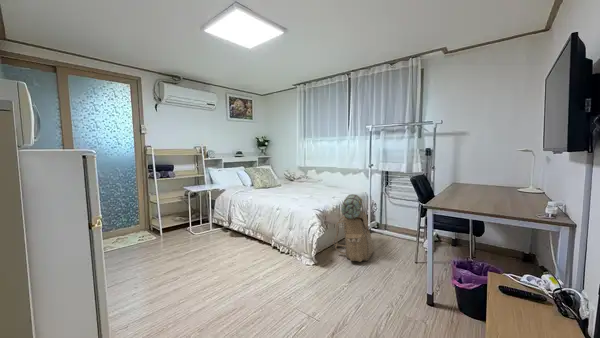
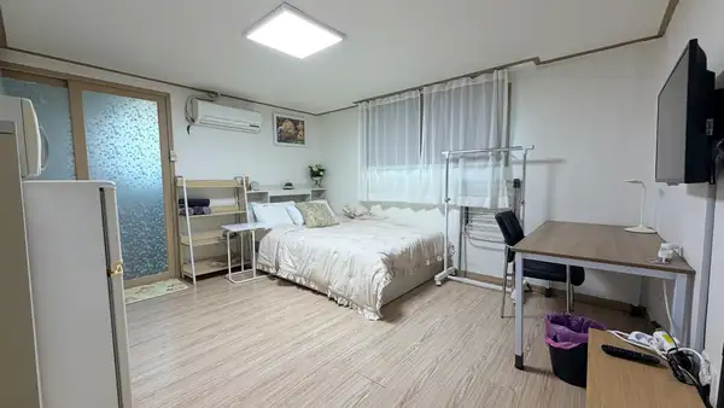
- backpack (352, 224)
